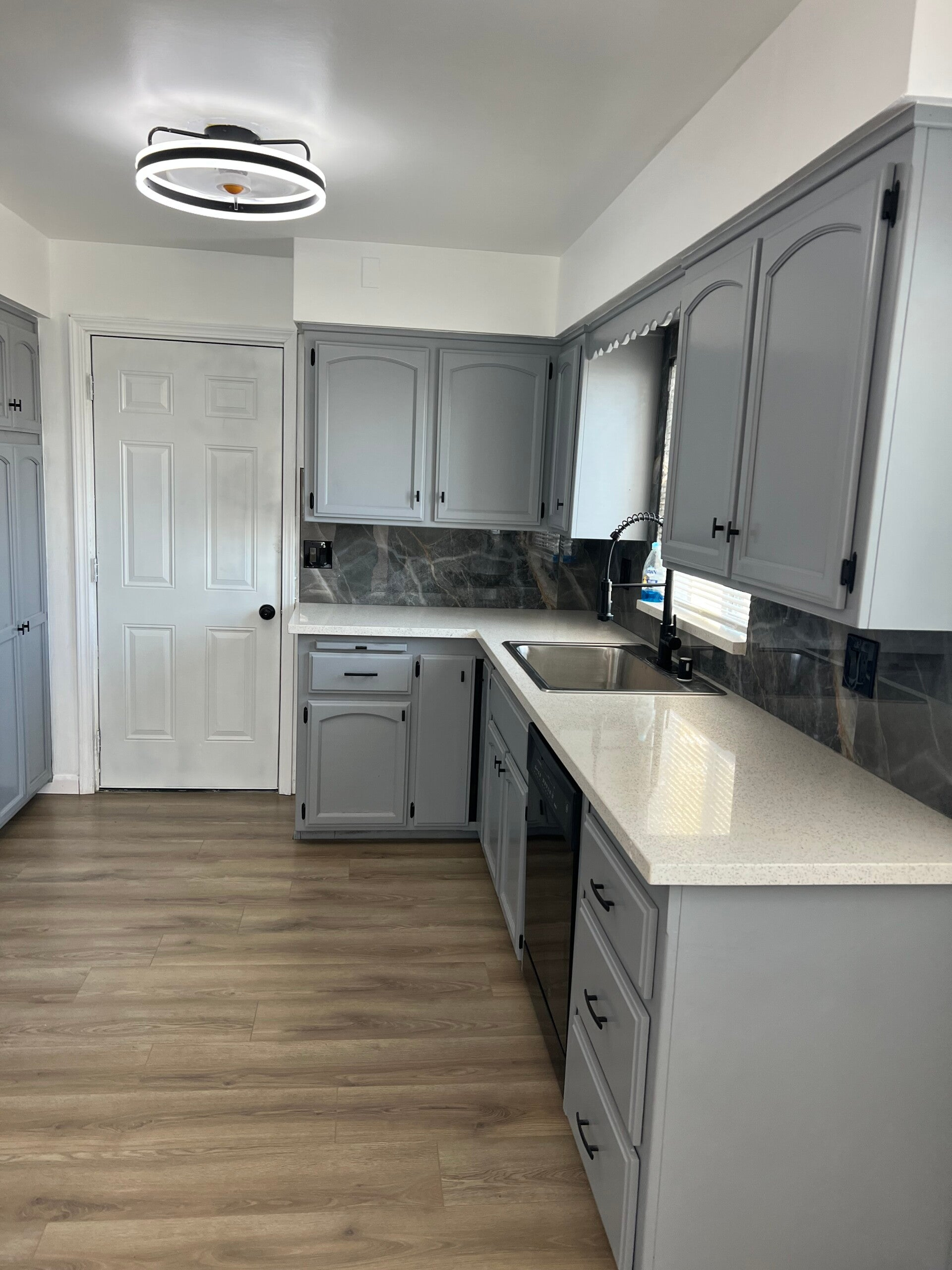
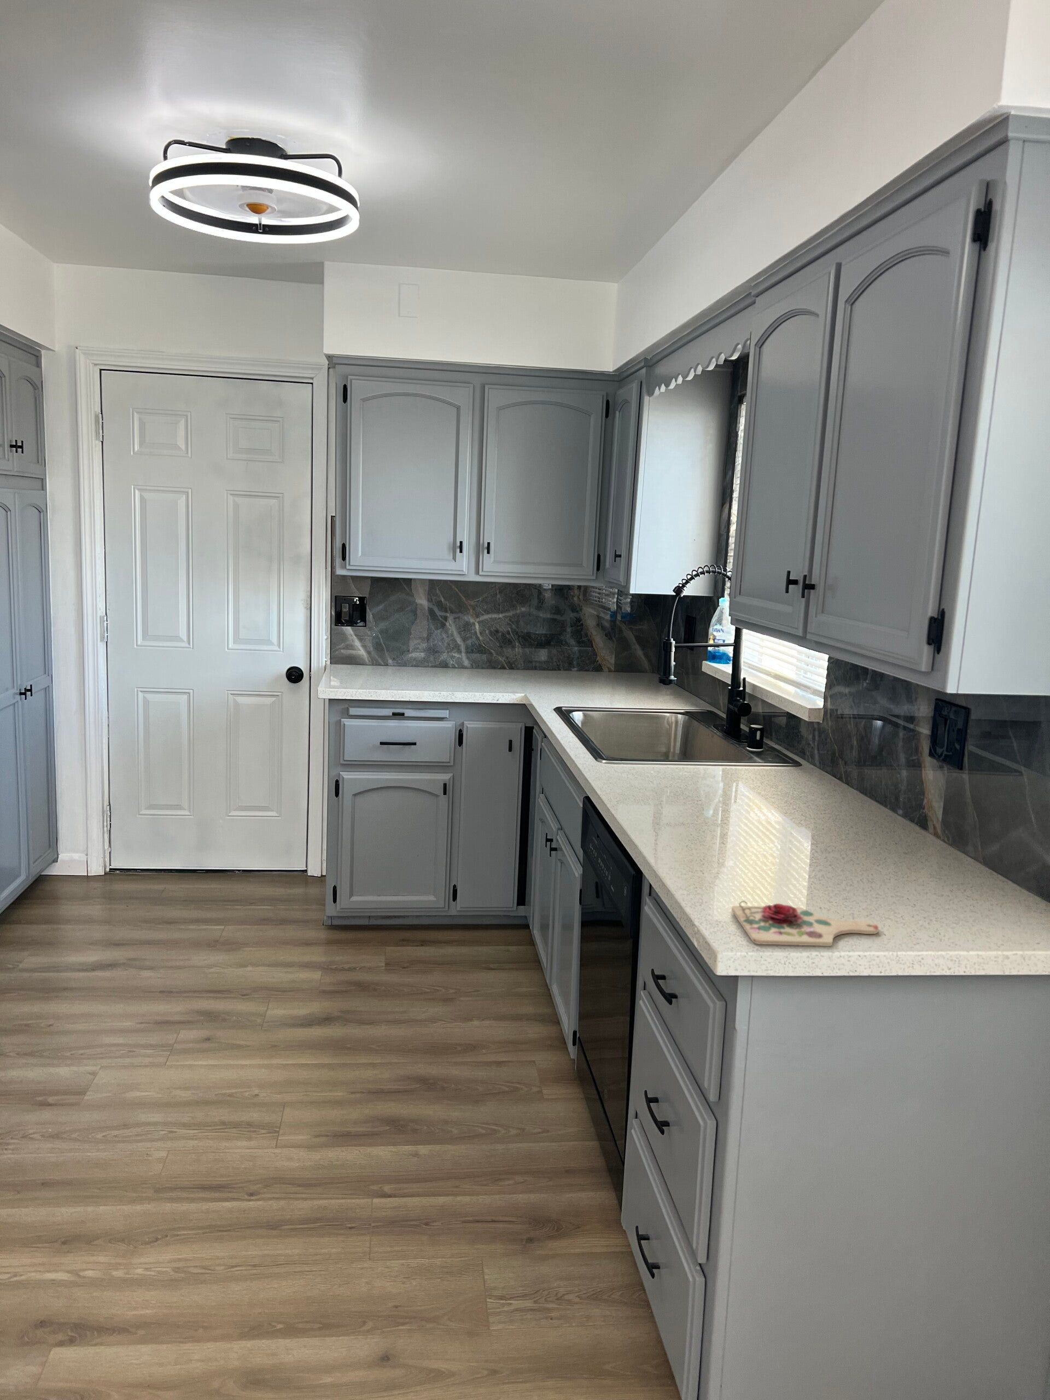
+ cutting board (811, 919)
